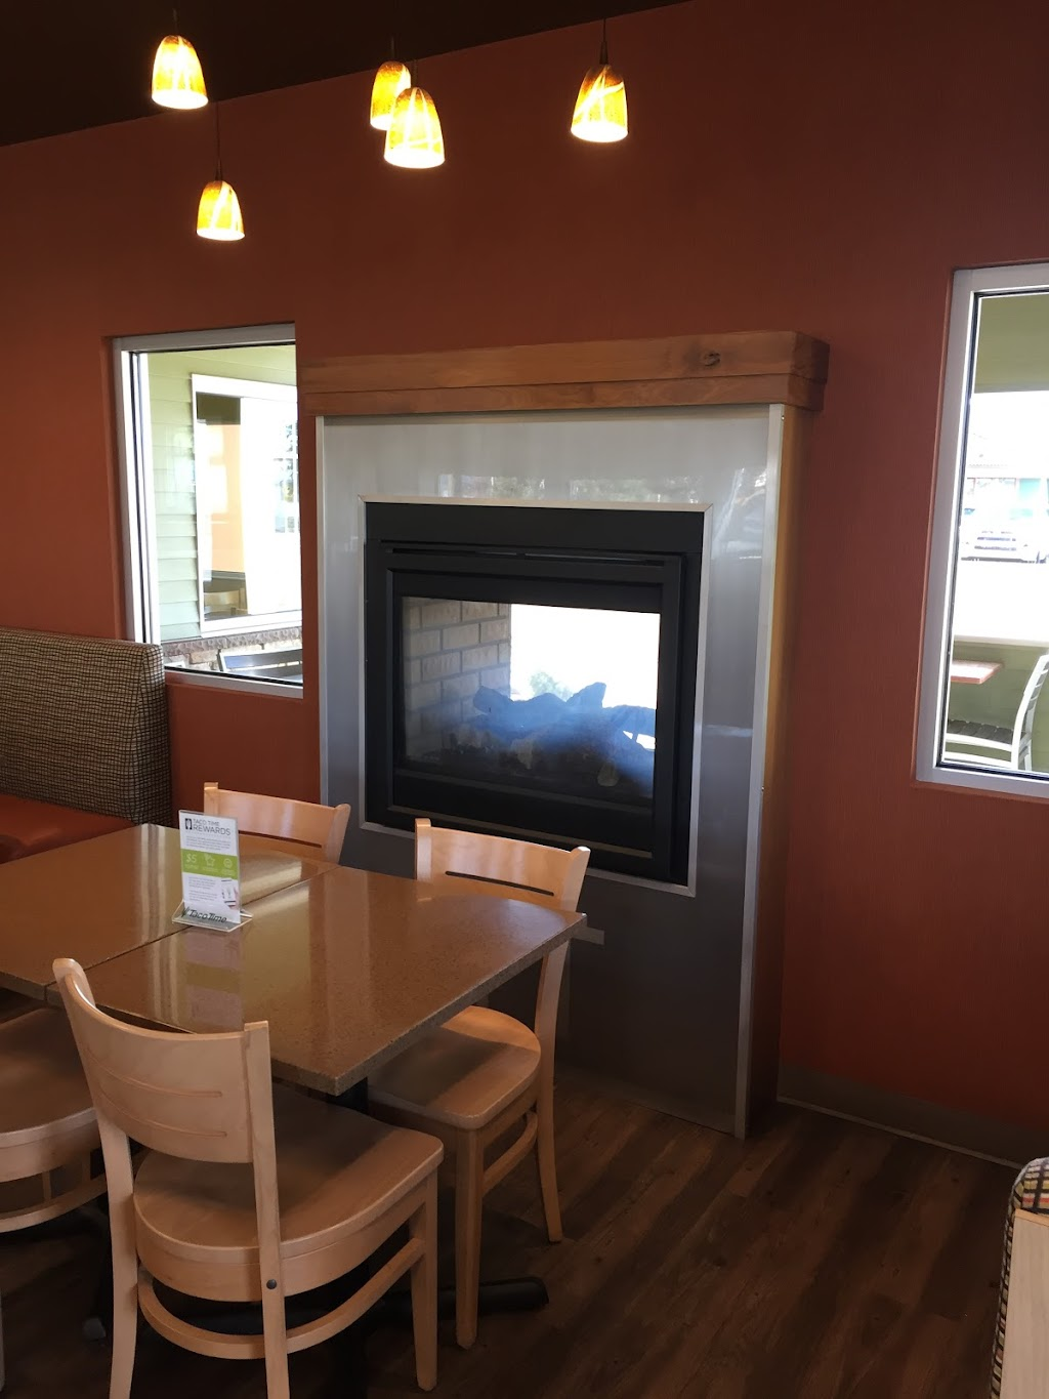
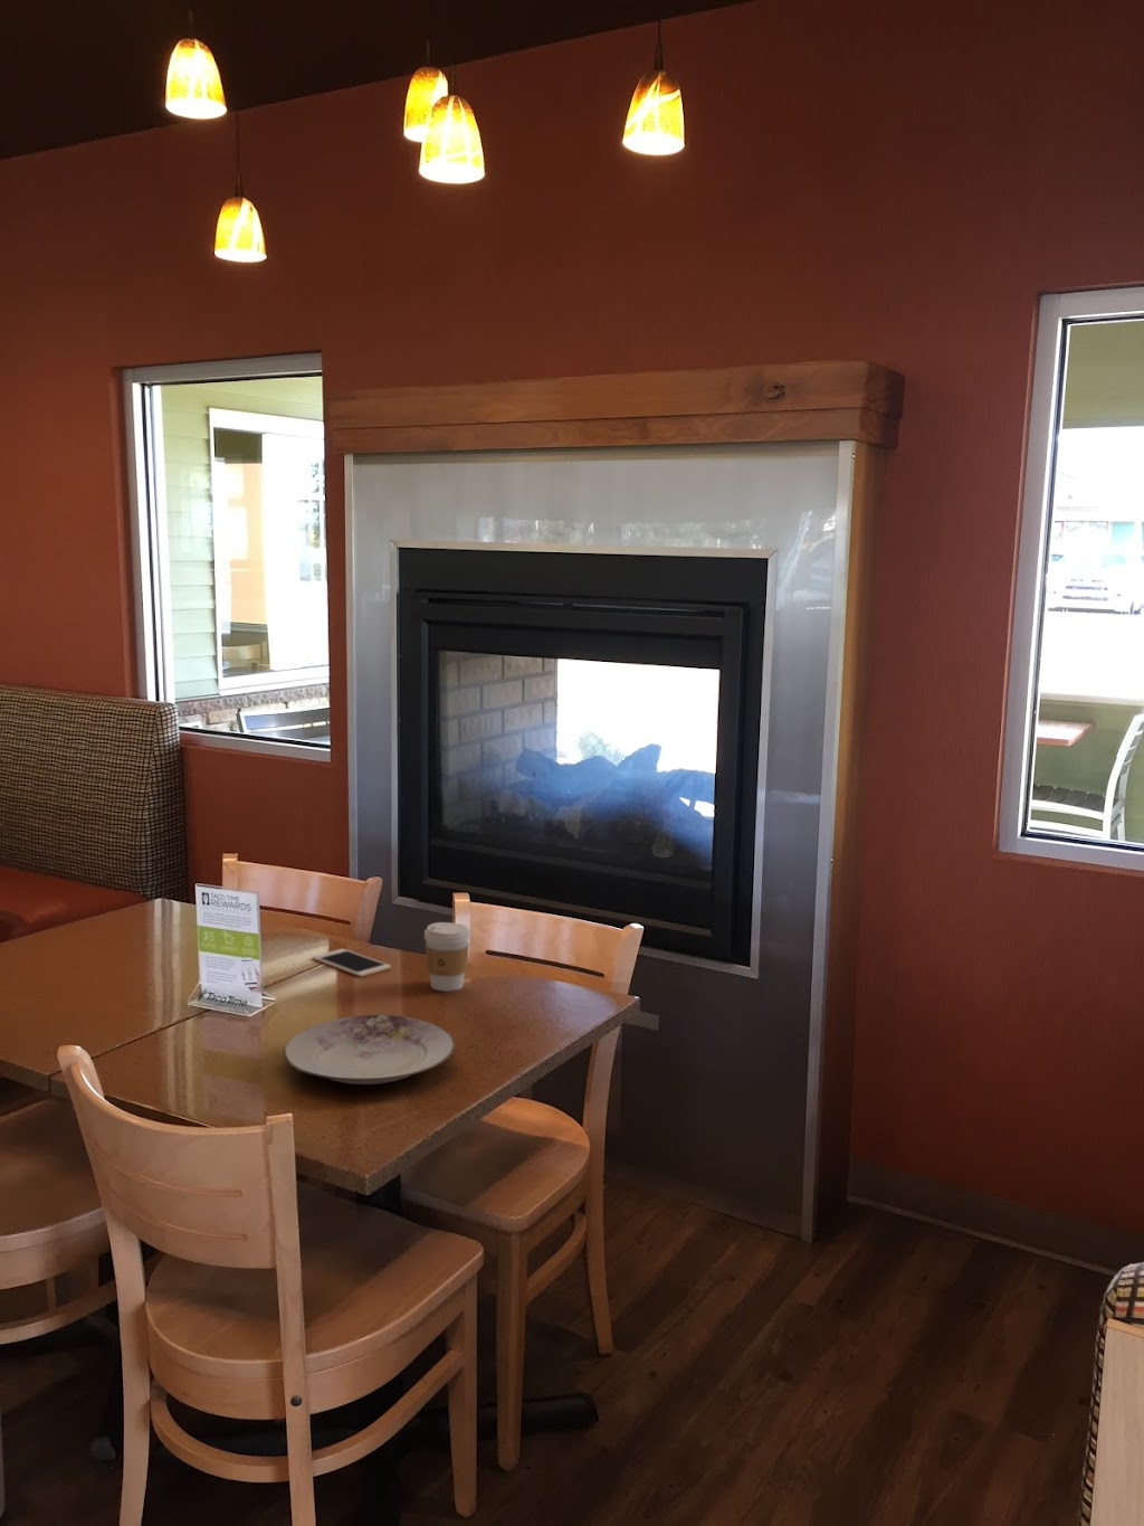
+ coffee cup (447, 956)
+ plate (370, 1053)
+ cell phone (351, 962)
